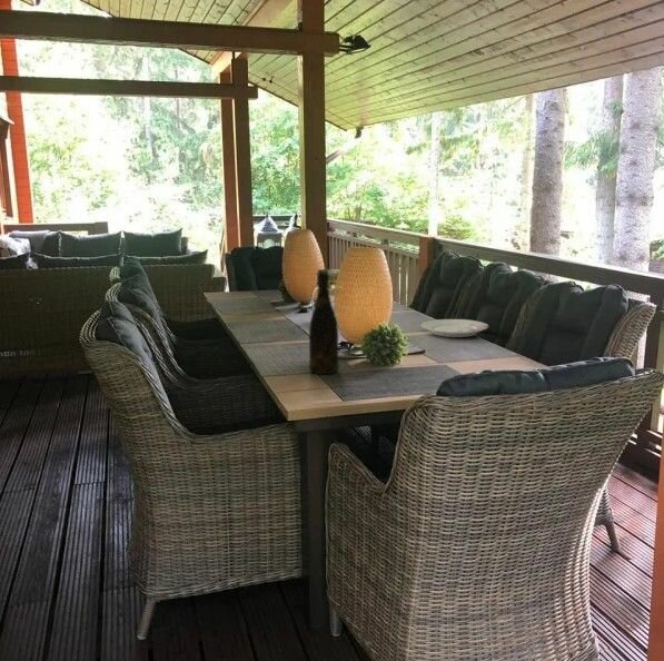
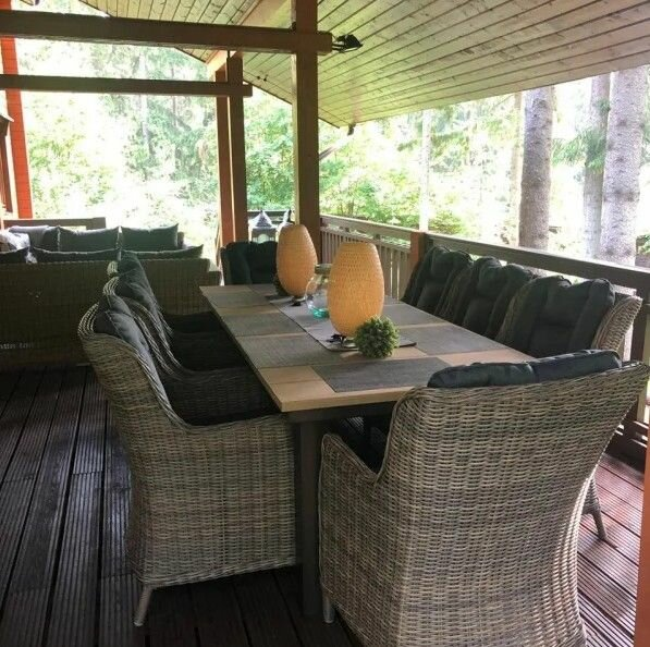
- plate (454, 328)
- bottle (323, 320)
